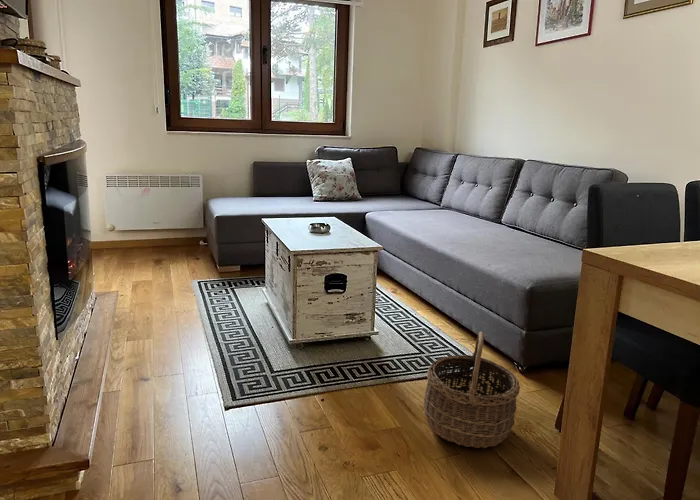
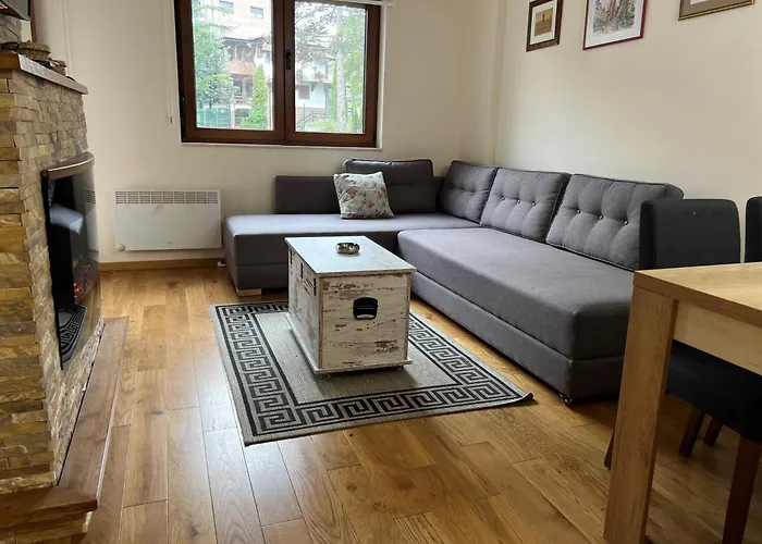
- wicker basket (471, 382)
